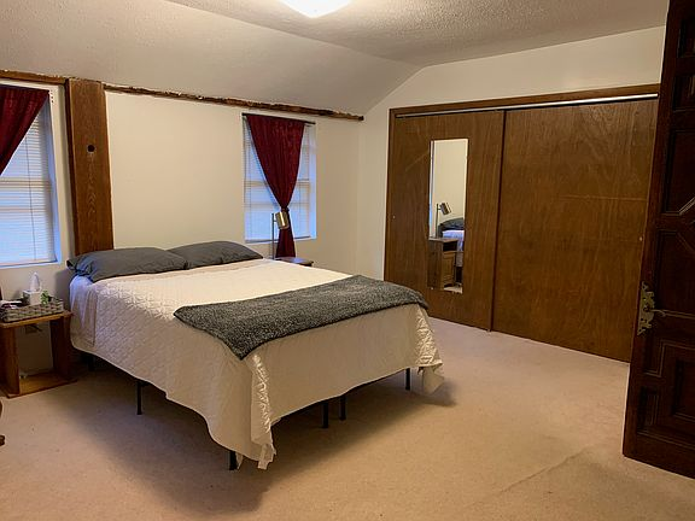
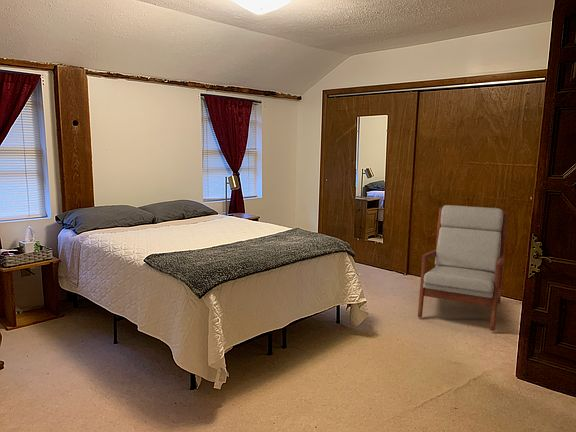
+ armchair (464, 260)
